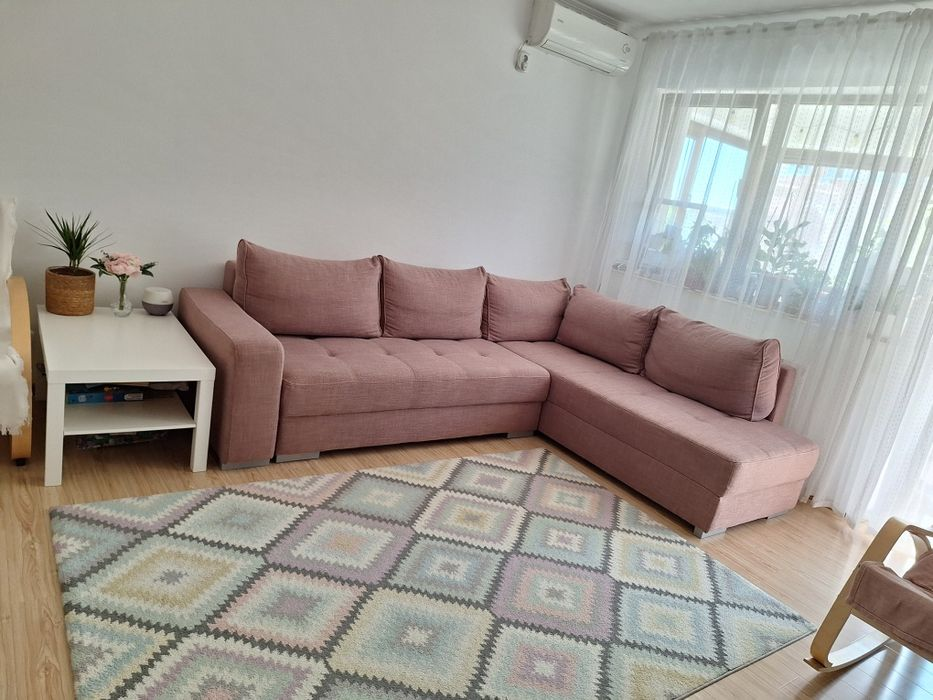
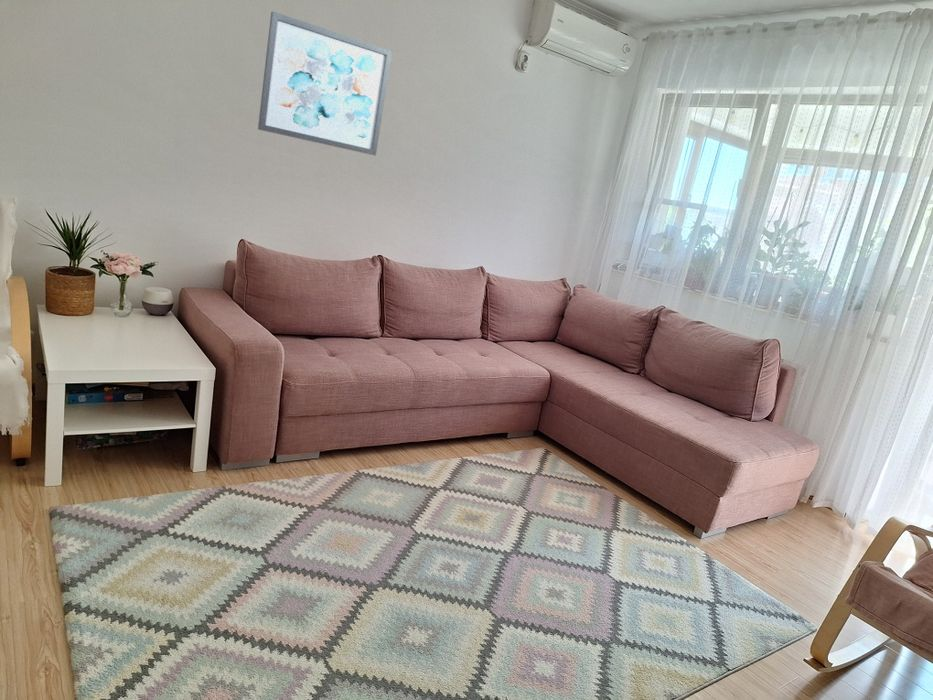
+ wall art (327, 88)
